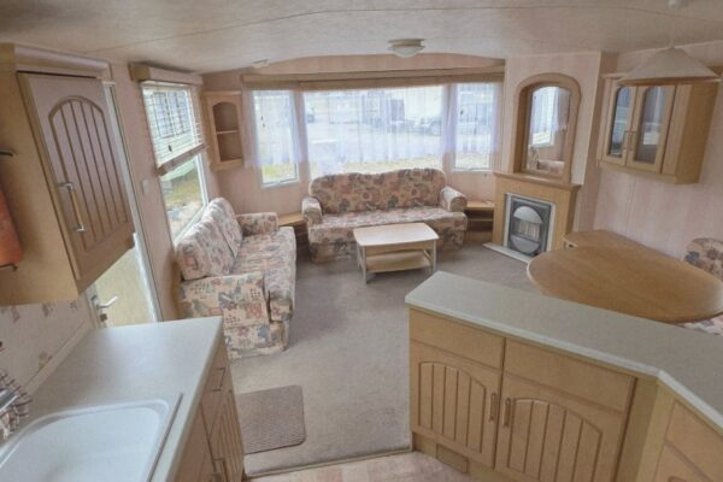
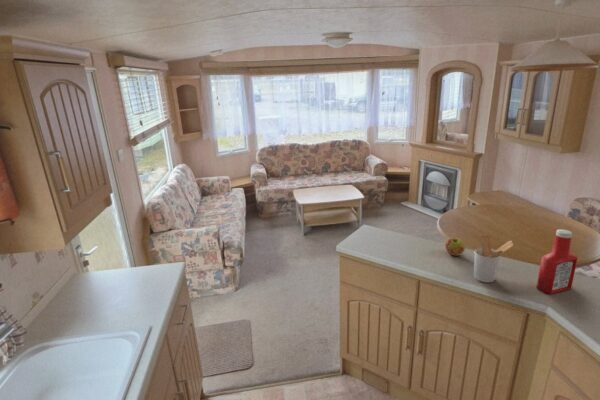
+ apple (455, 246)
+ utensil holder (492, 259)
+ soap bottle (558, 260)
